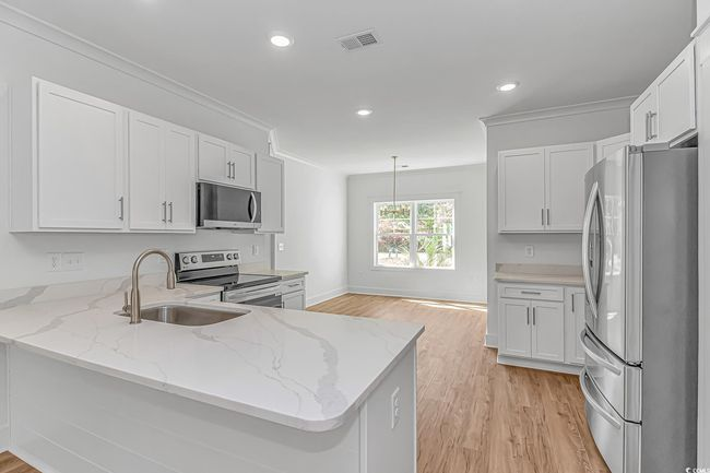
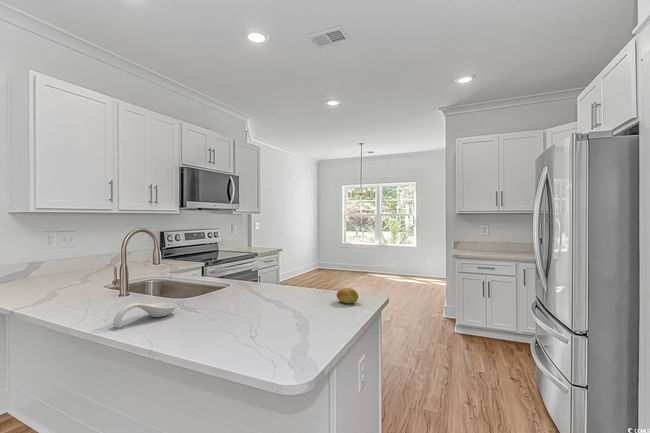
+ spoon rest (147, 310)
+ fruit (347, 295)
